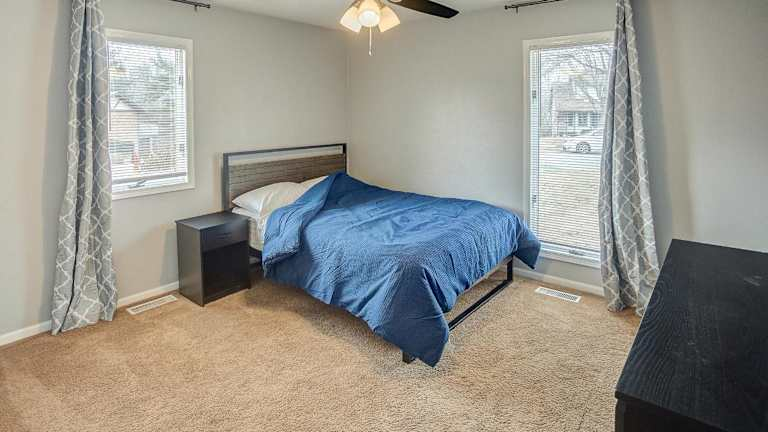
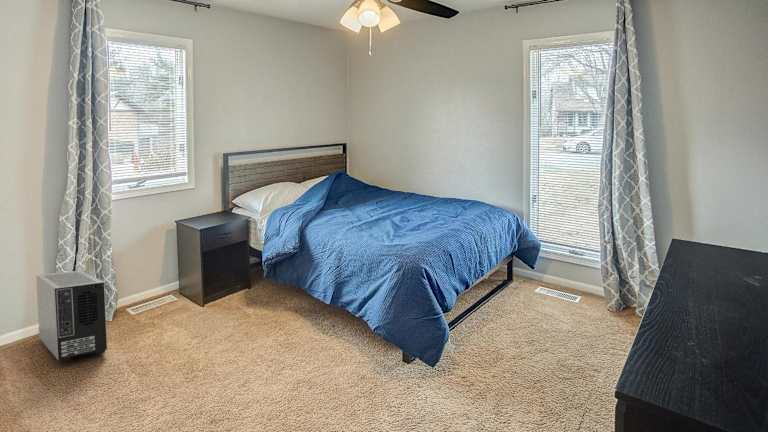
+ air purifier (70, 312)
